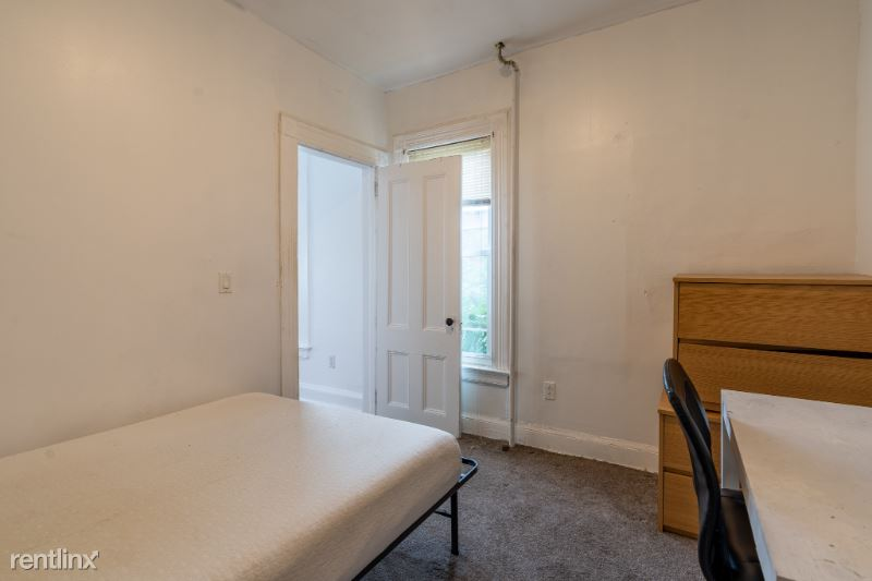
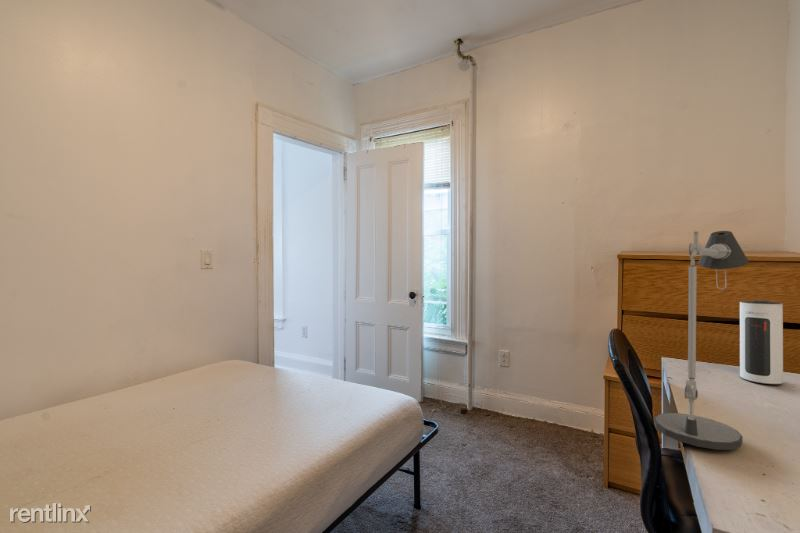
+ desk lamp (695, 318)
+ speaker (760, 340)
